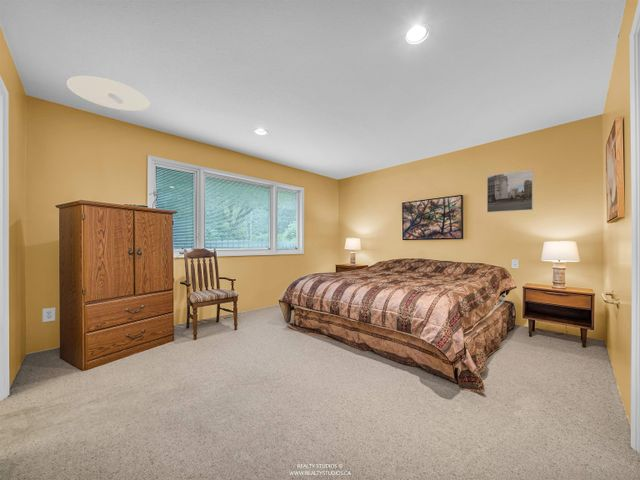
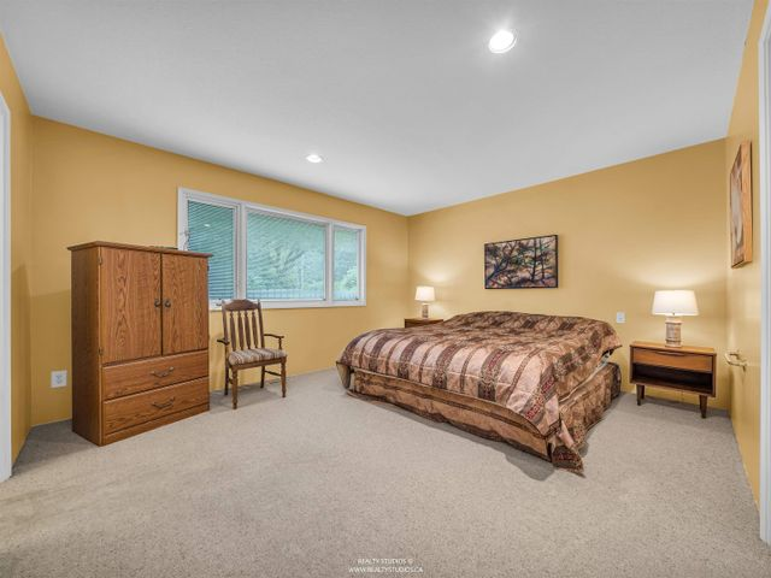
- ceiling light (111, 92)
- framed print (508, 192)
